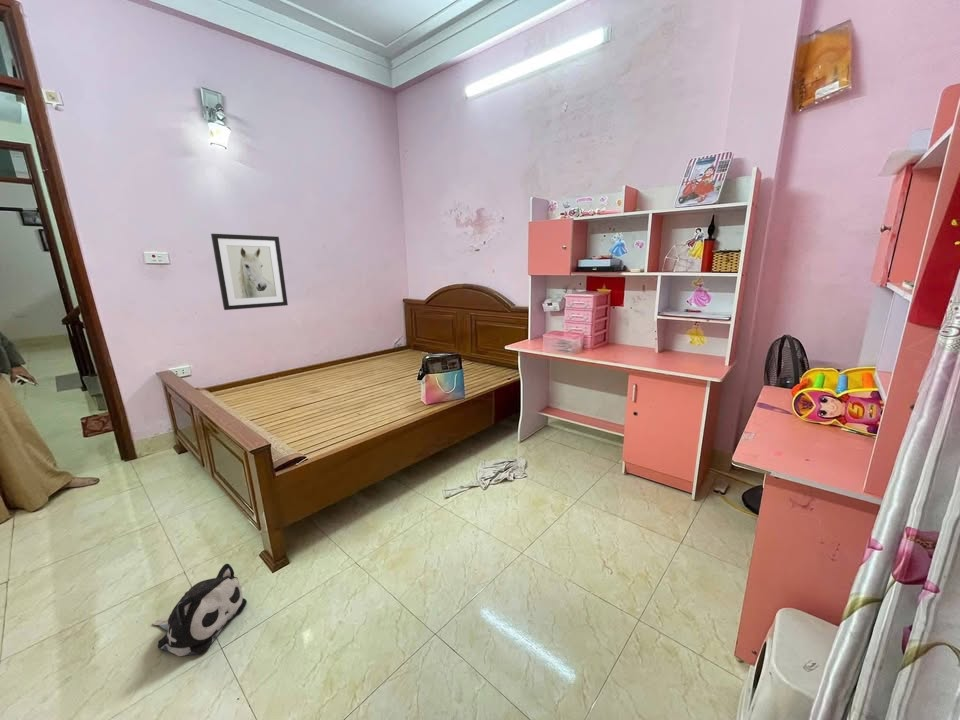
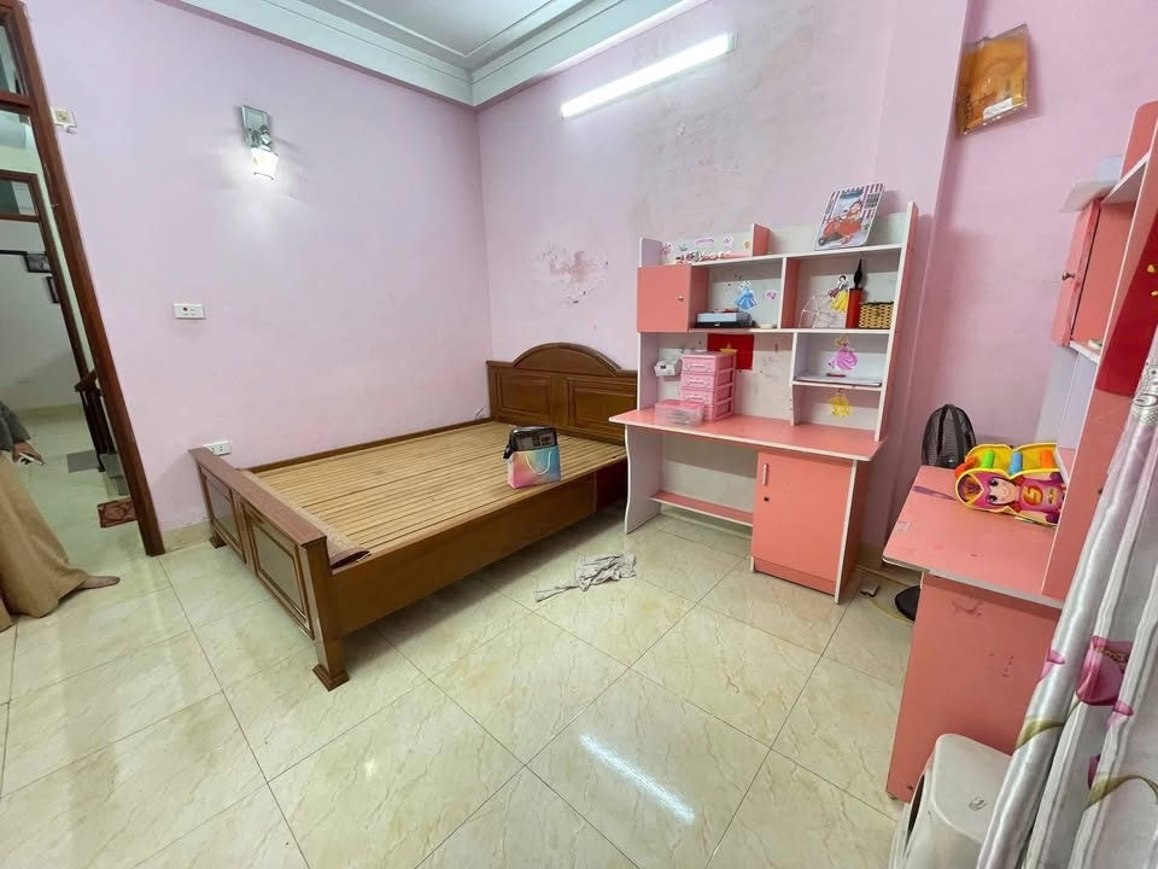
- wall art (252, 272)
- plush toy (188, 602)
